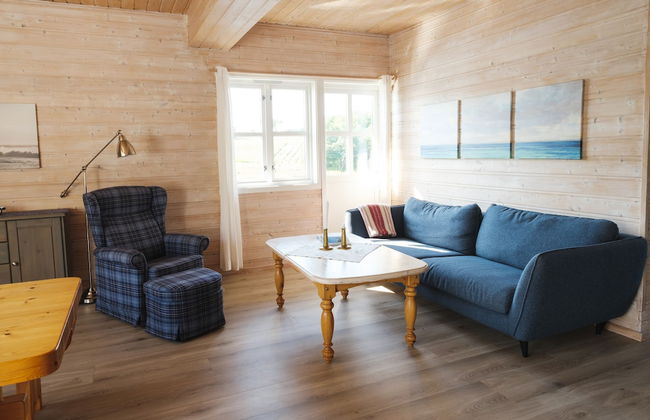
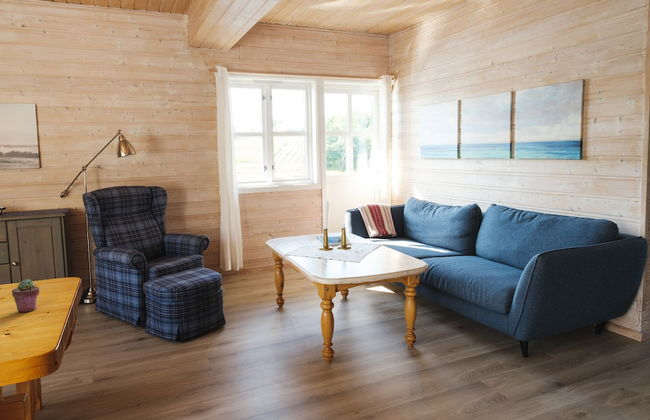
+ potted succulent (26, 294)
